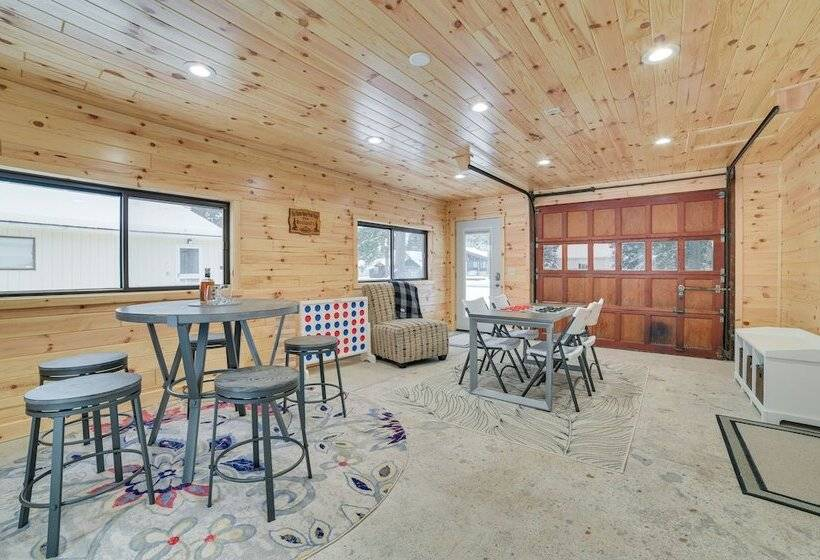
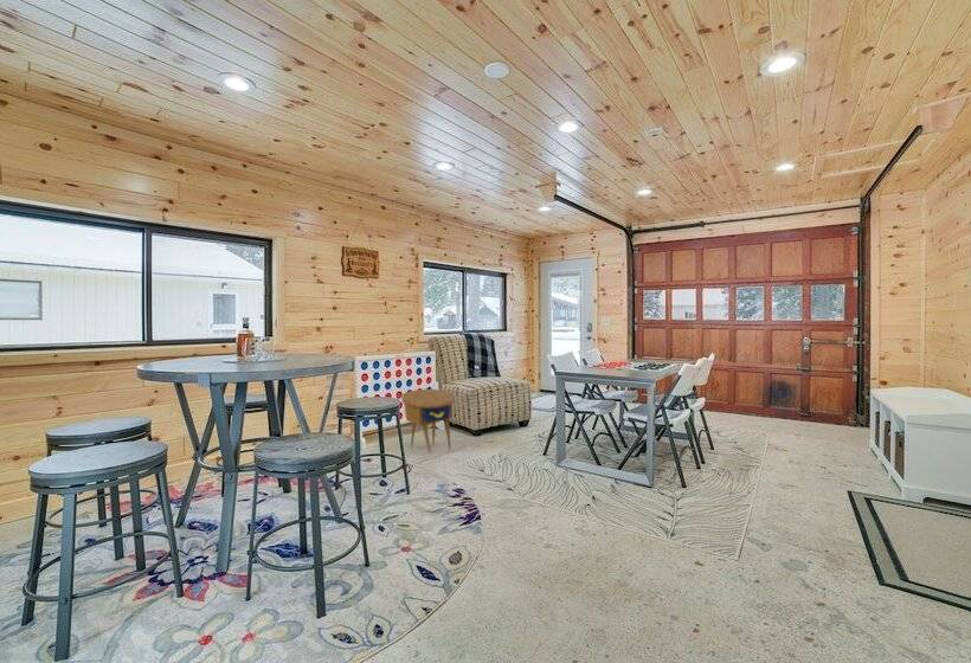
+ side table (427, 420)
